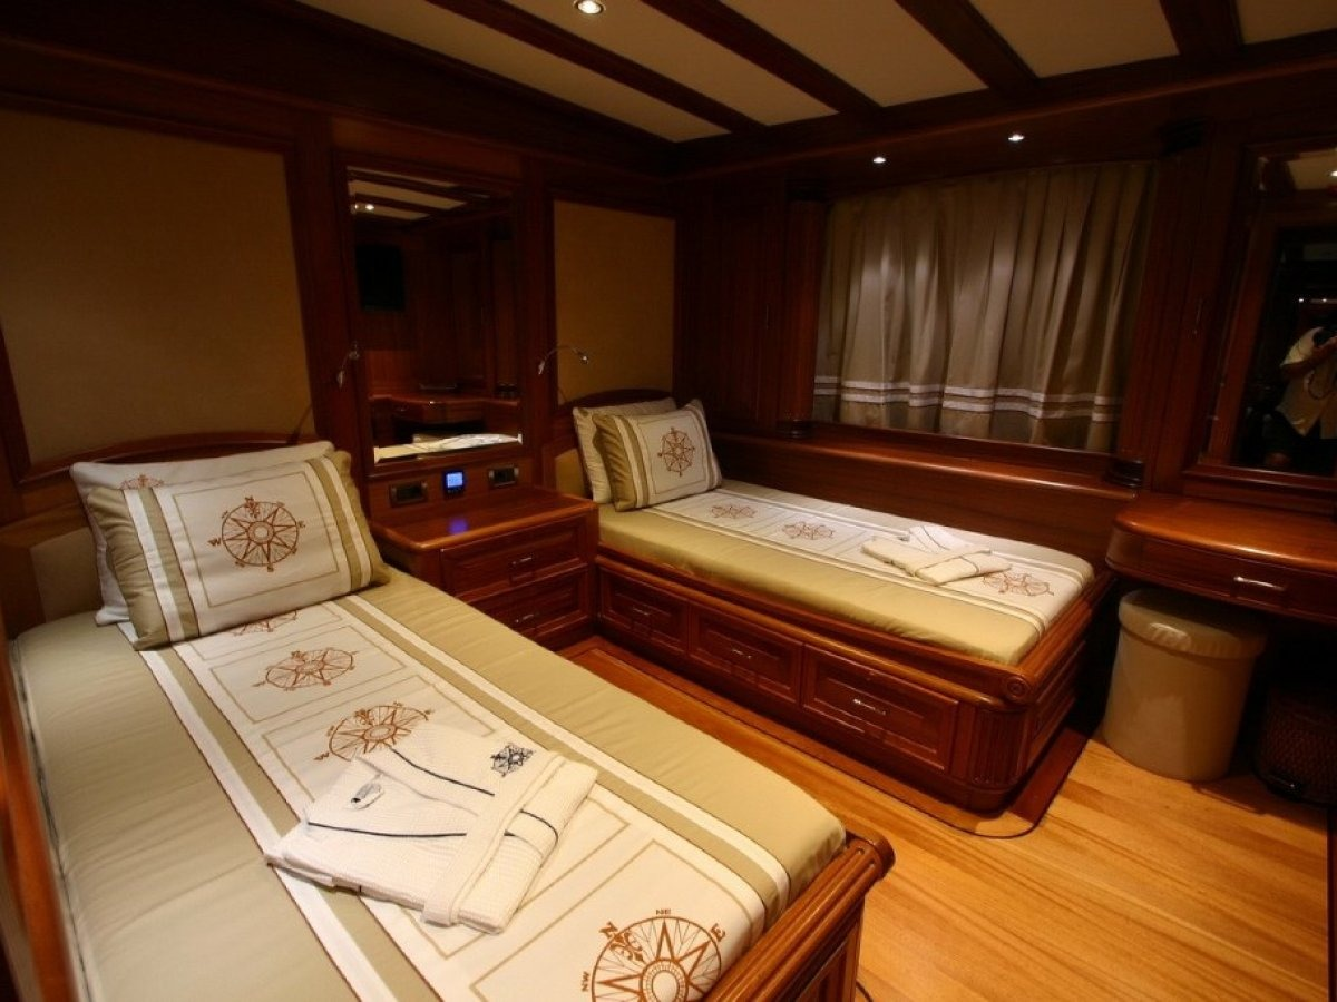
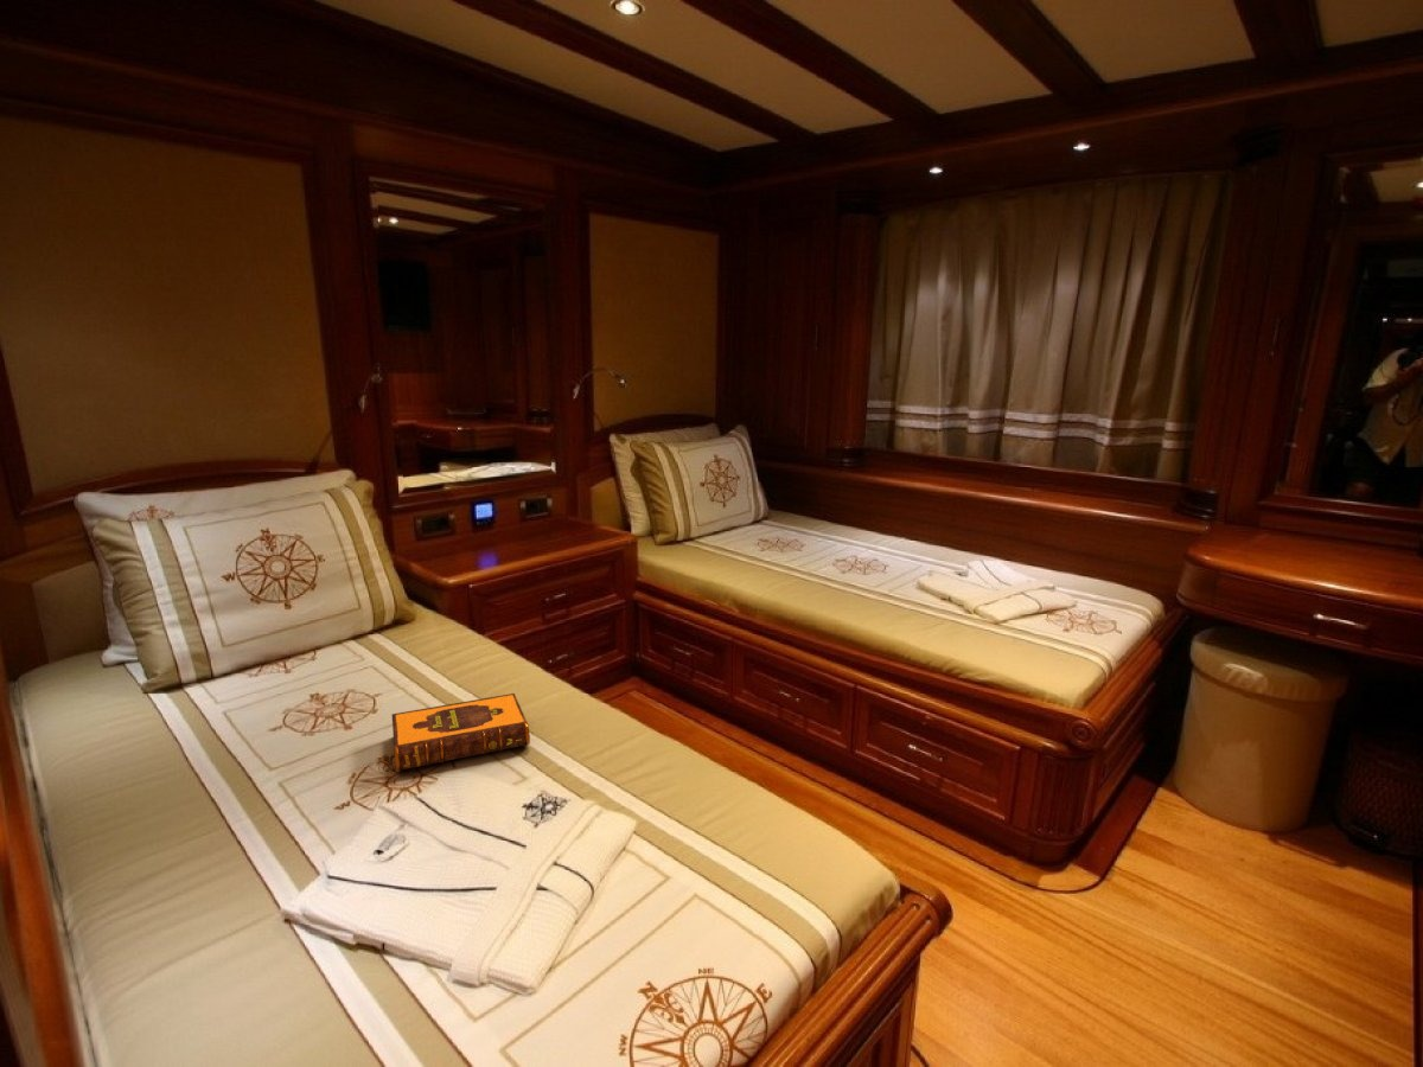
+ hardback book (460, 731)
